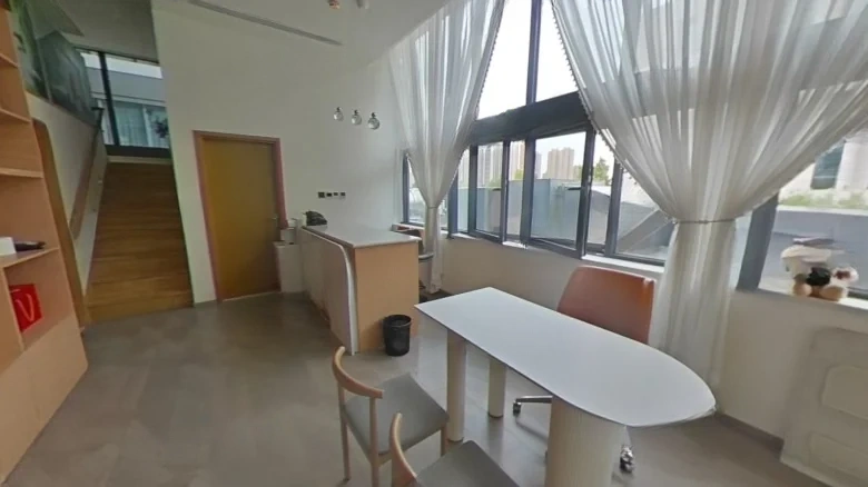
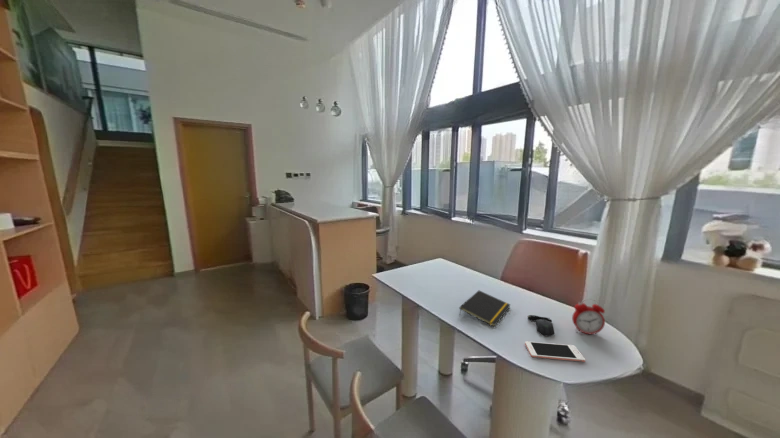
+ alarm clock (588, 315)
+ cell phone (553, 351)
+ computer mouse (542, 323)
+ notepad (485, 306)
